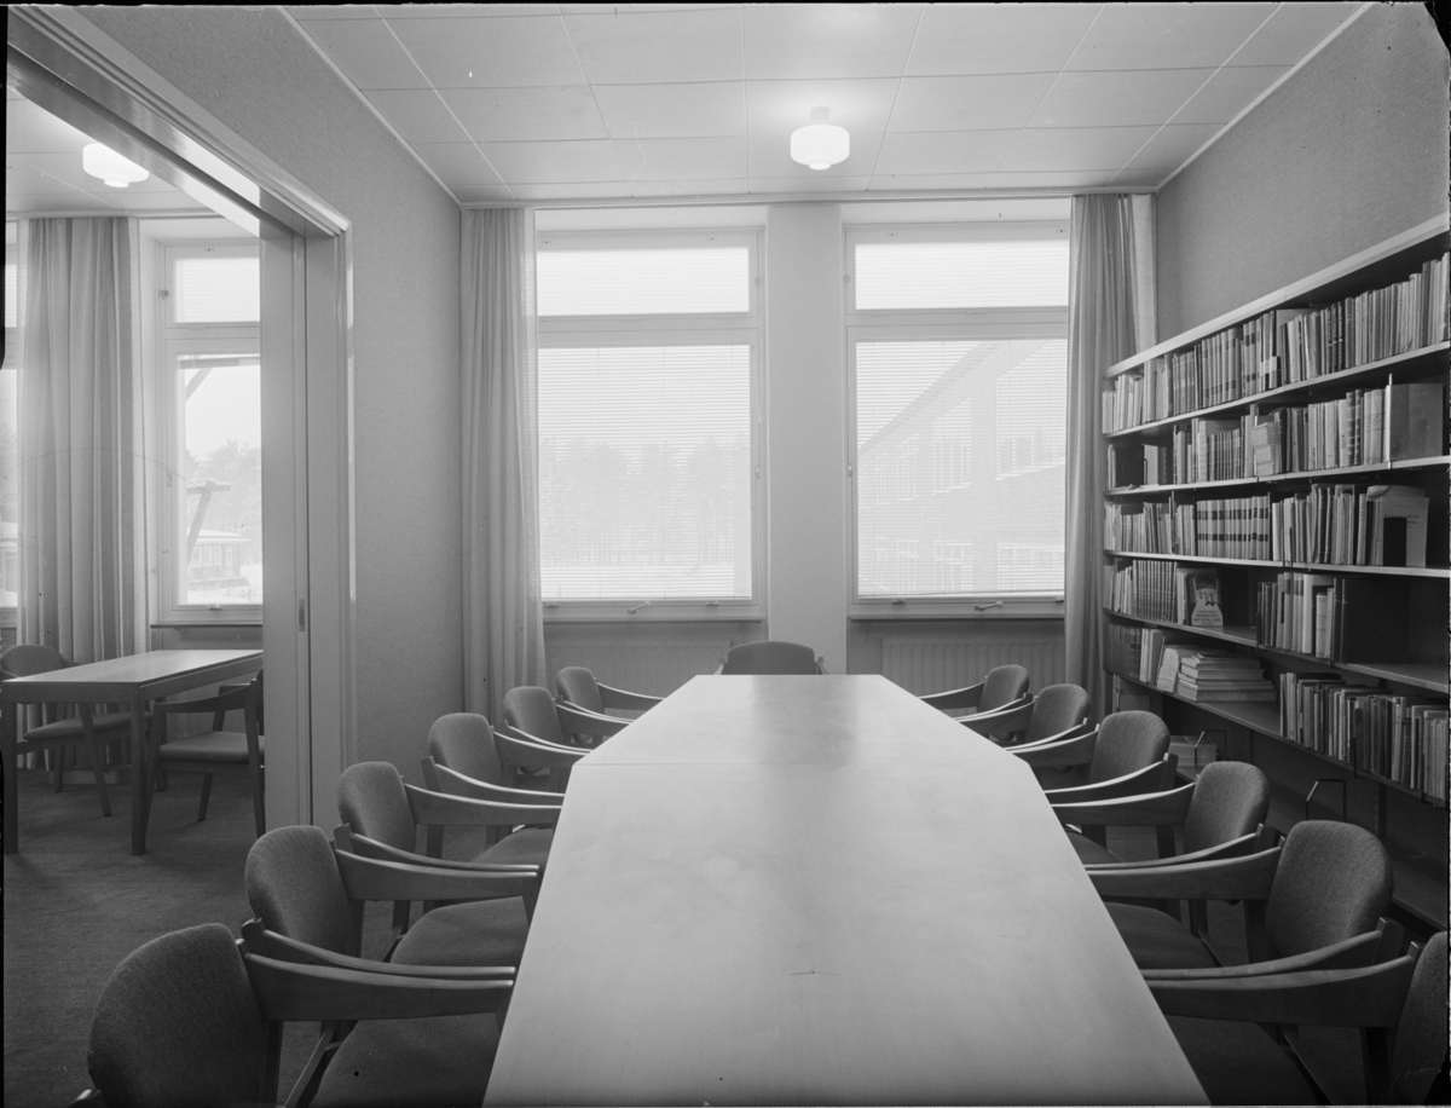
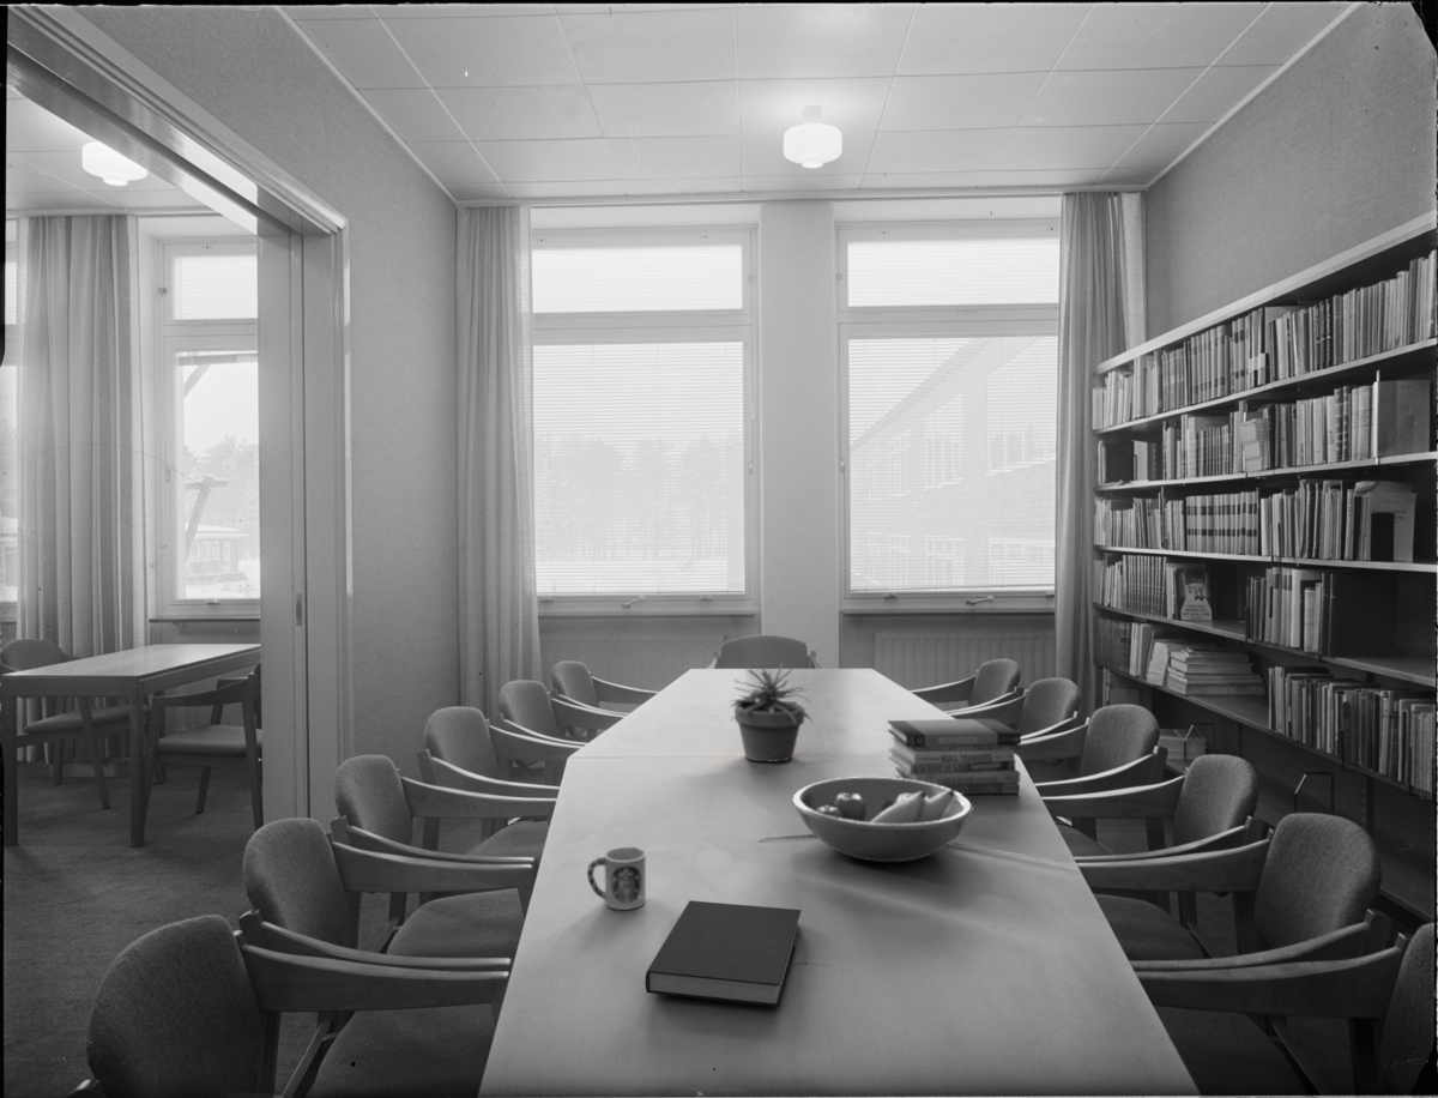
+ notebook (729, 948)
+ potted plant (772, 711)
+ cup (616, 877)
+ book stack (951, 755)
+ fruit bowl (881, 818)
